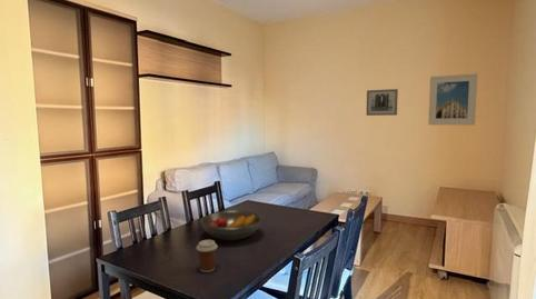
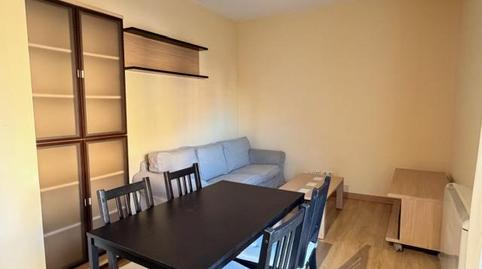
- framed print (451, 100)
- coffee cup (207, 256)
- fruit bowl (231, 225)
- wall art (381, 102)
